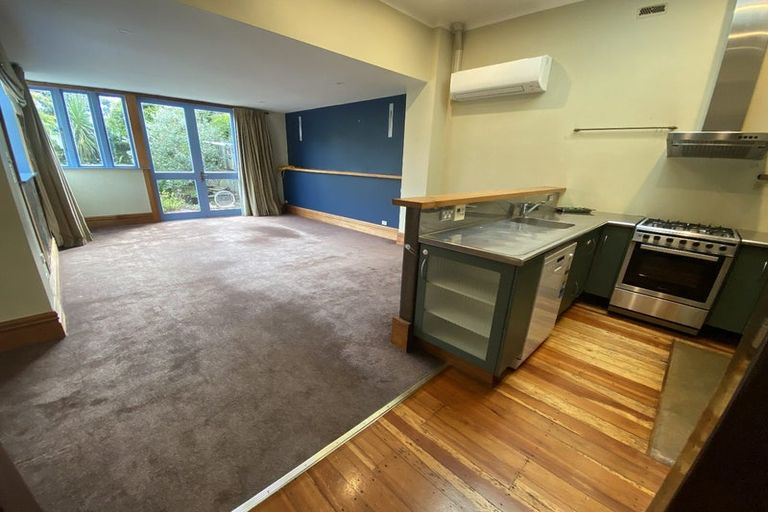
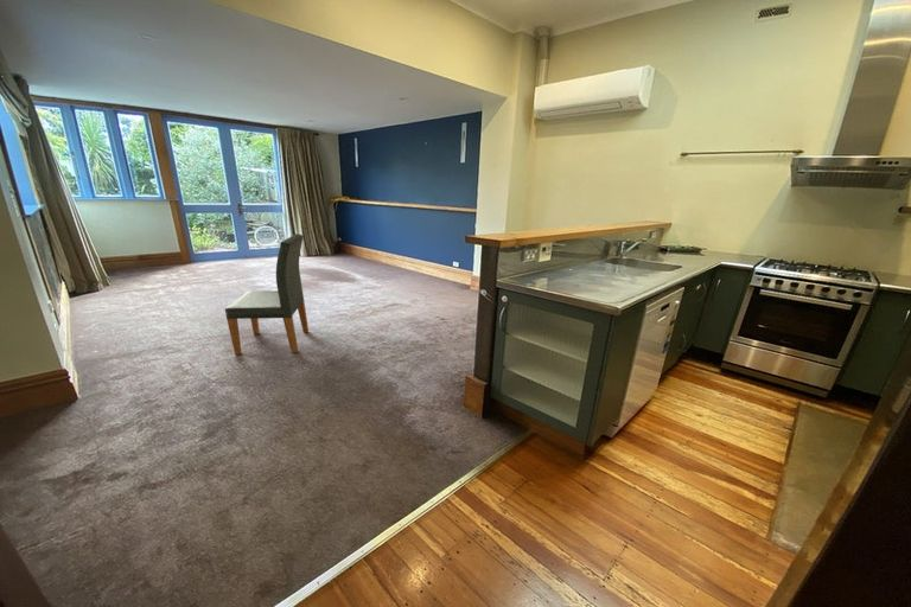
+ dining chair (269, 292)
